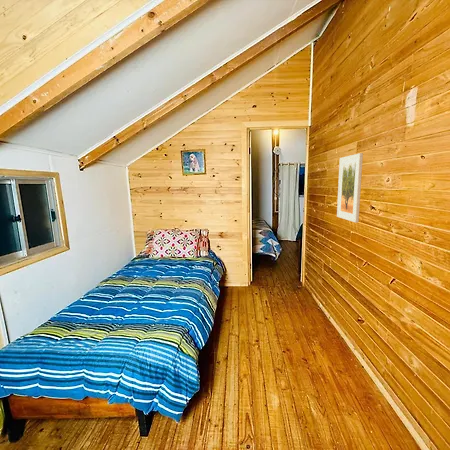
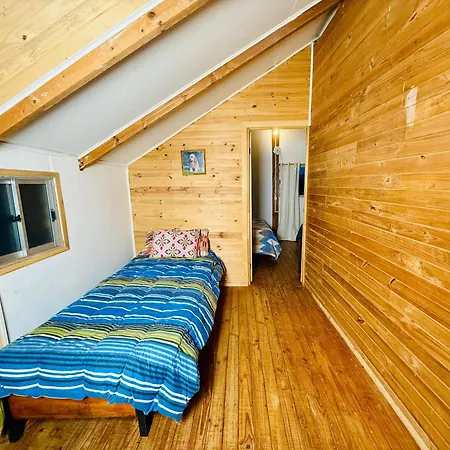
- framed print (348, 188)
